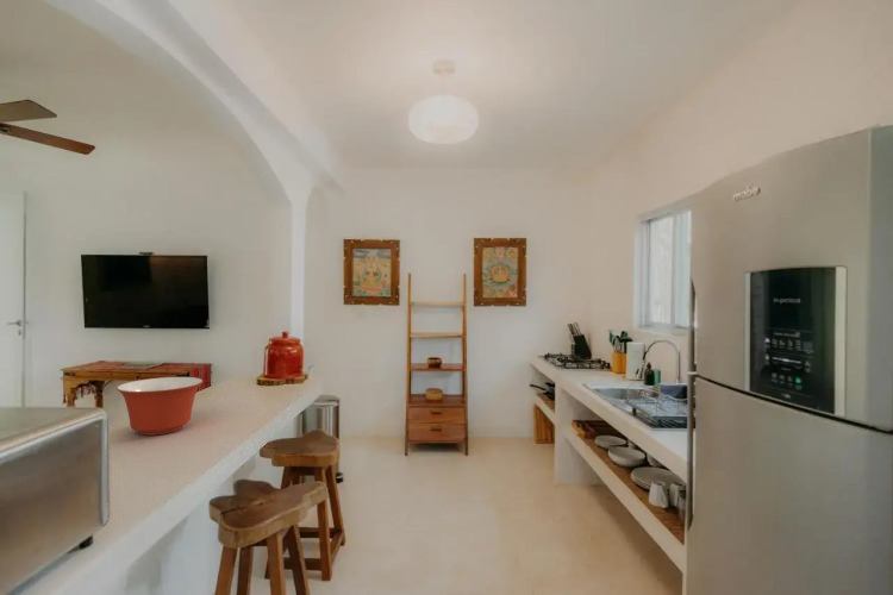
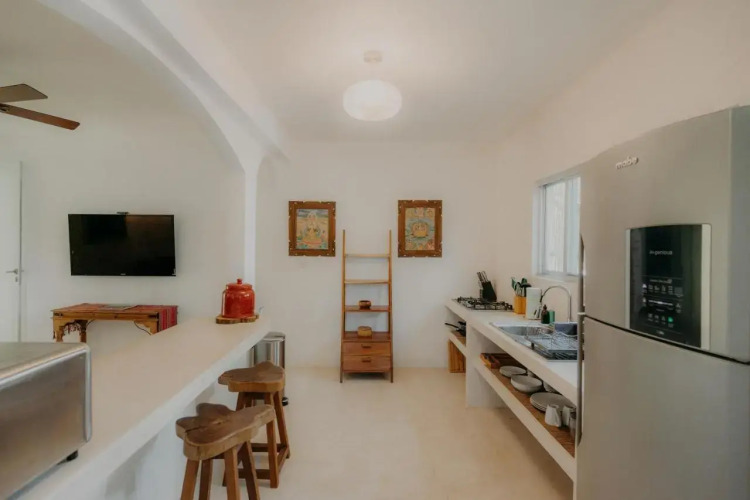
- mixing bowl (161, 406)
